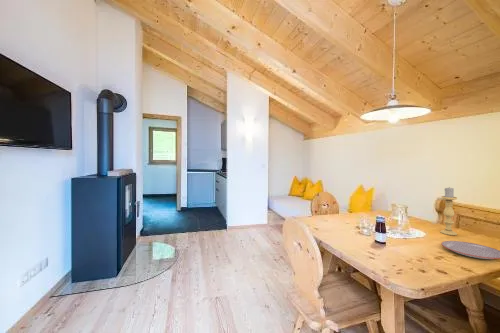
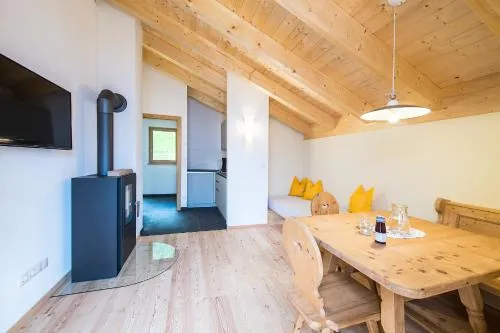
- candle holder (448, 210)
- plate (471, 250)
